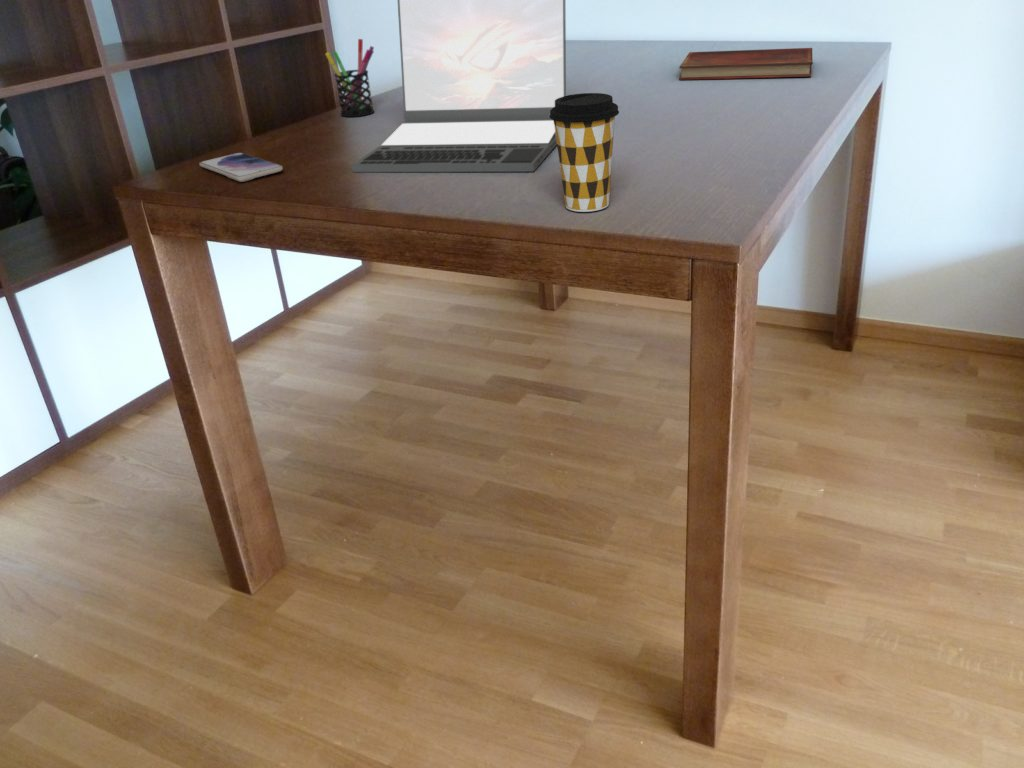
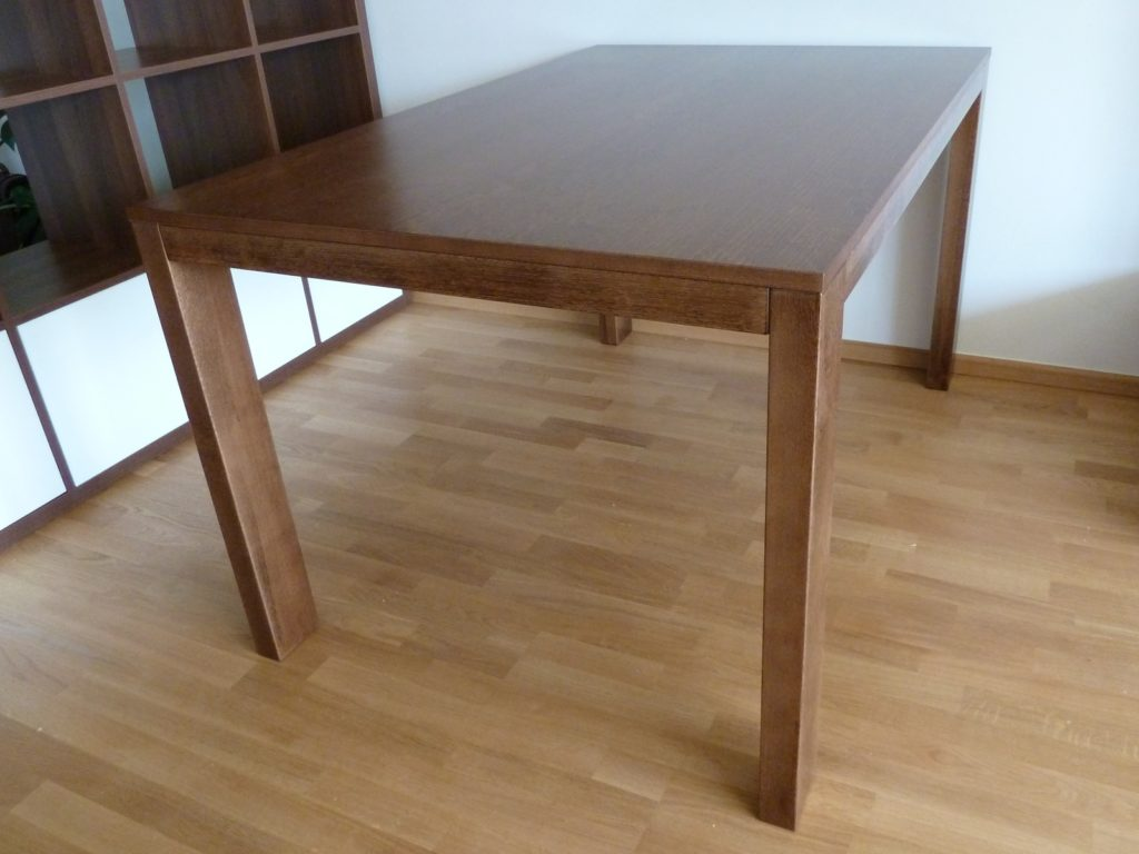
- coffee cup (585, 153)
- laptop (460, 76)
- smartphone (240, 166)
- pen holder (352, 77)
- diary (746, 63)
